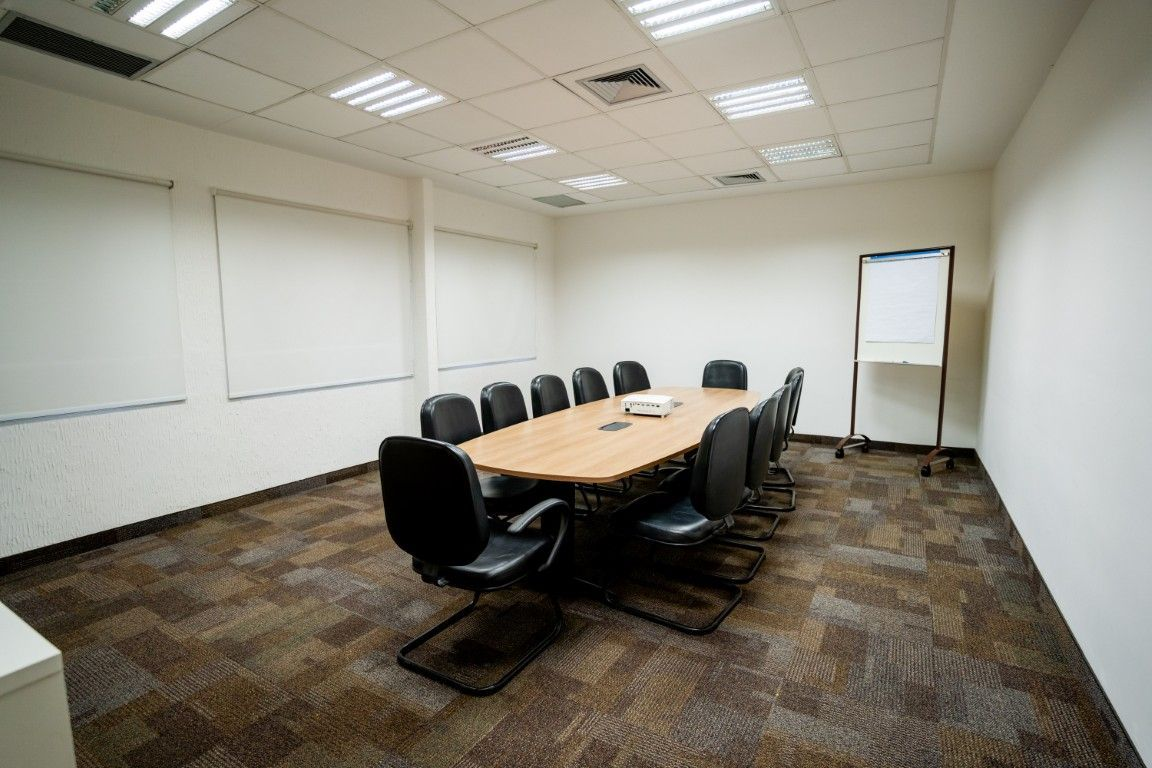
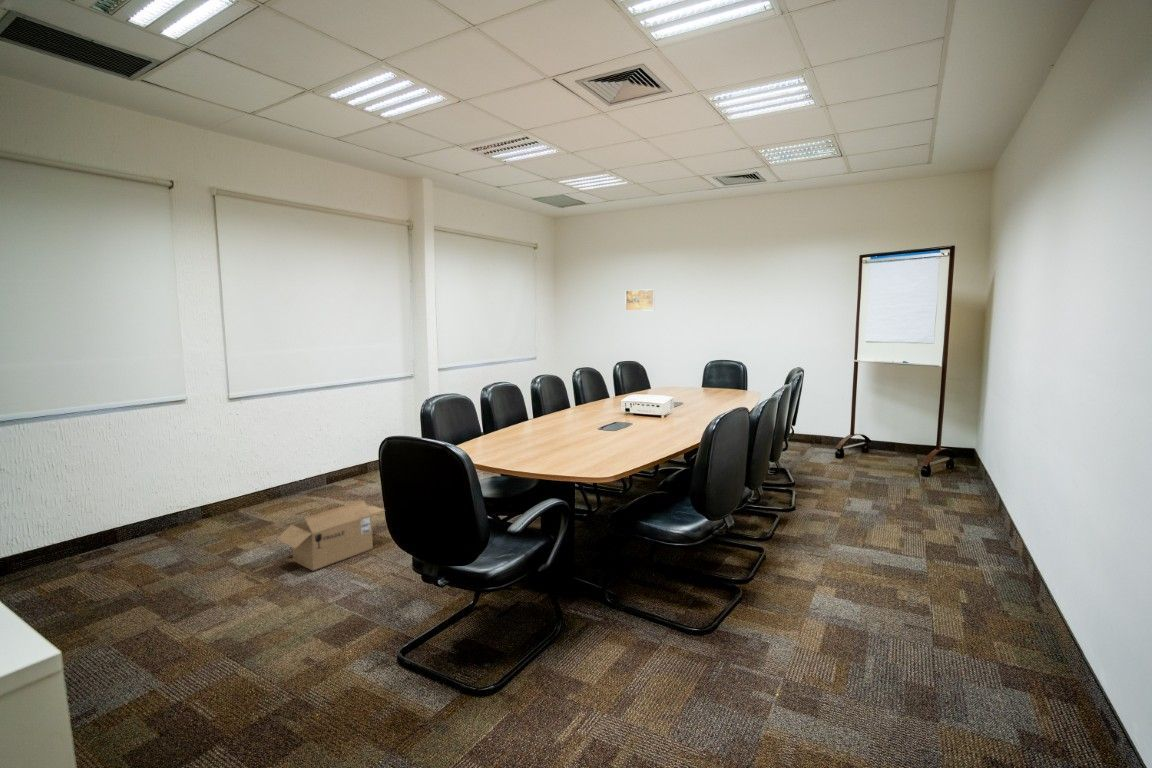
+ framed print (639, 300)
+ cardboard box (330, 529)
